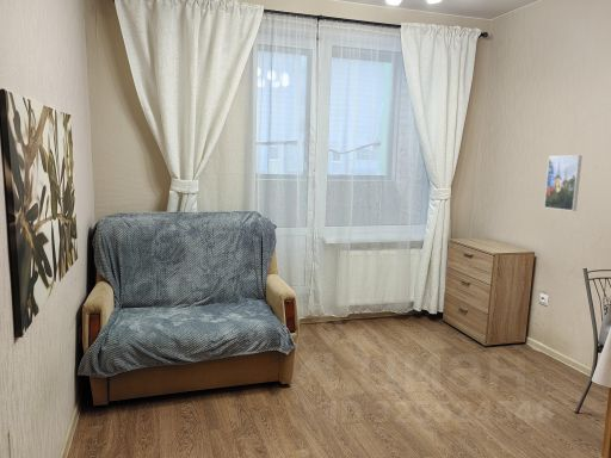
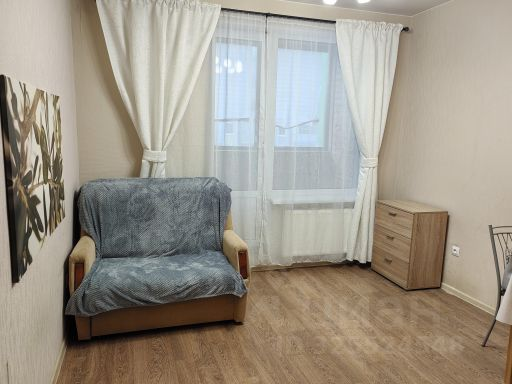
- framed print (562, 182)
